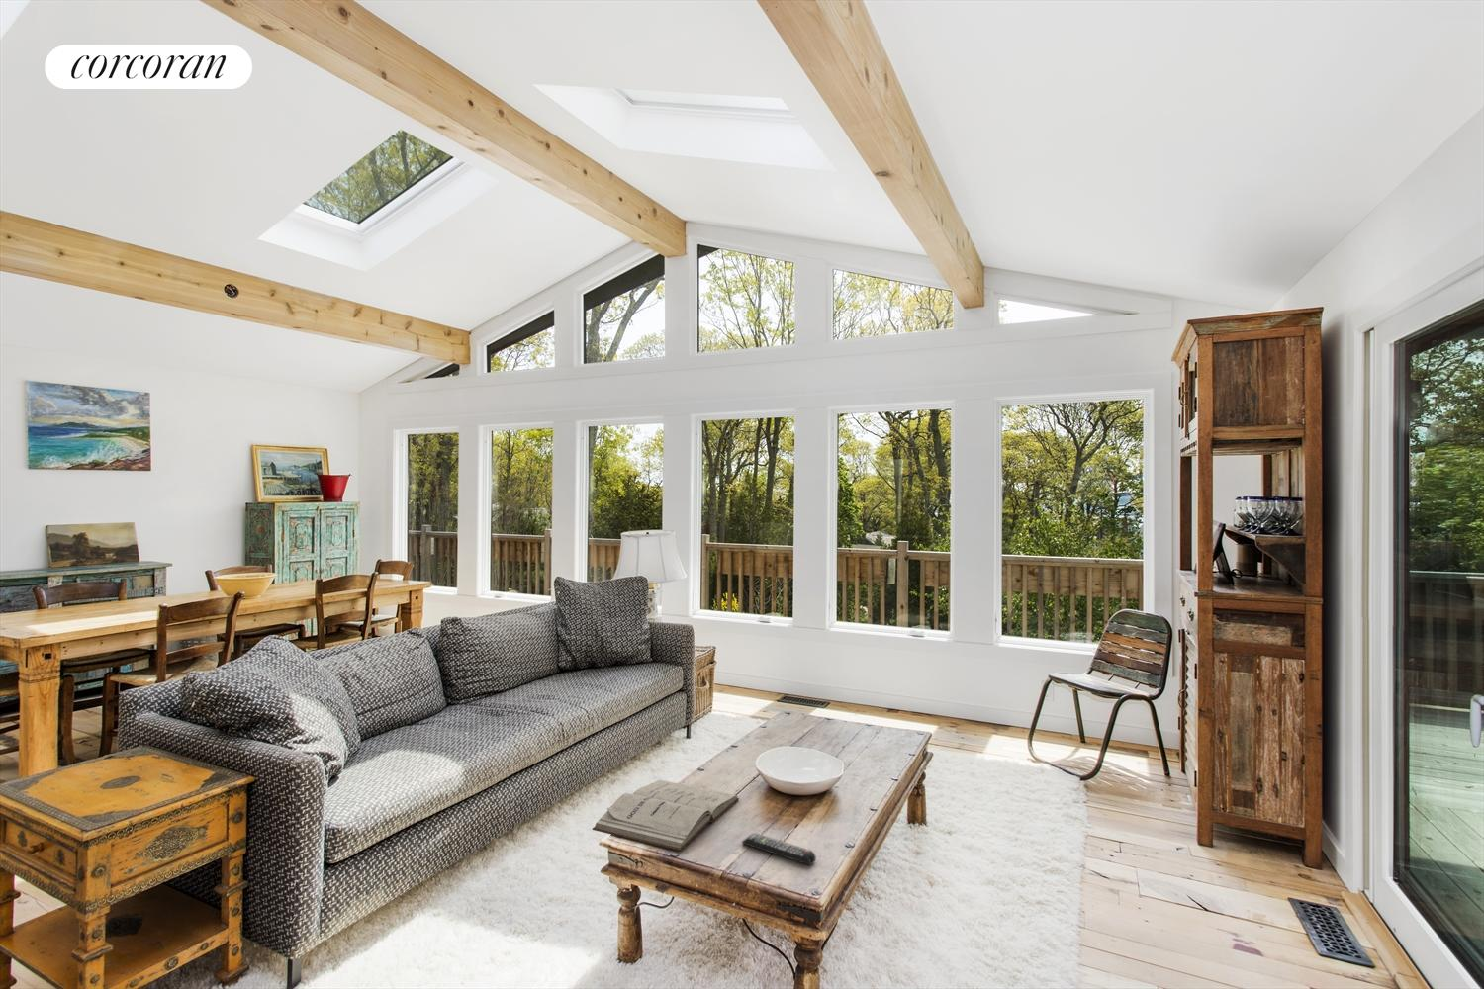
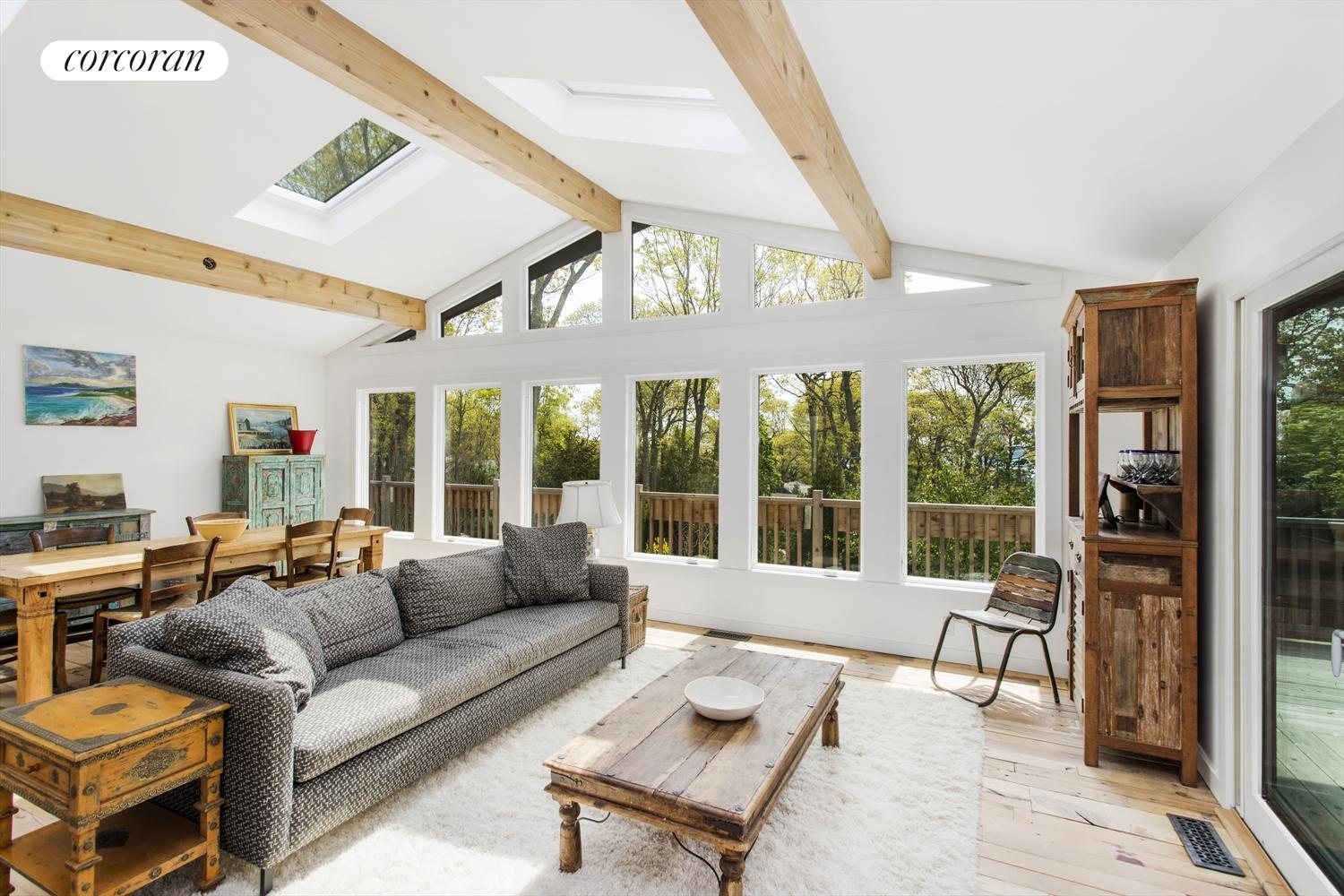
- remote control (777, 849)
- book (669, 805)
